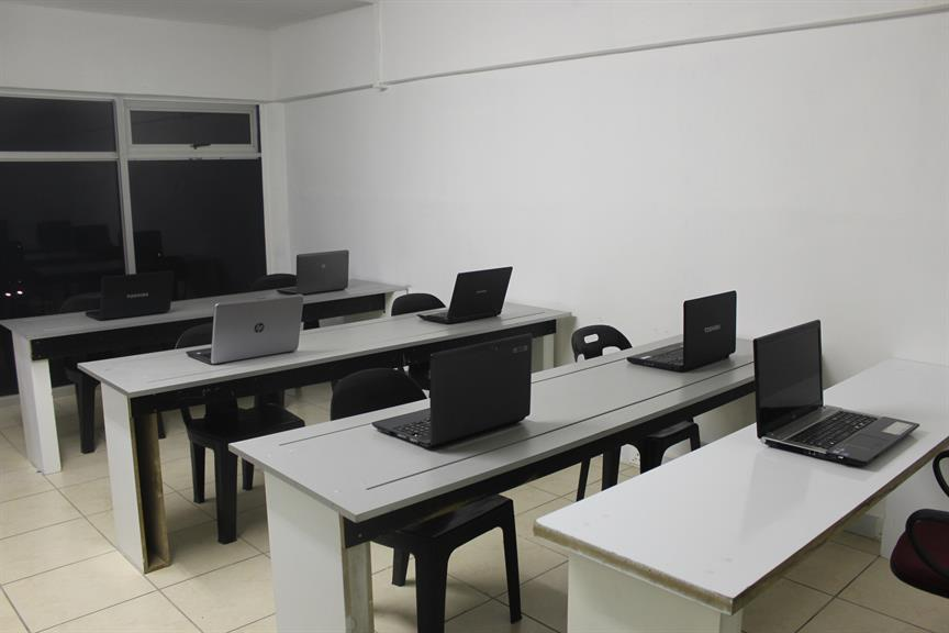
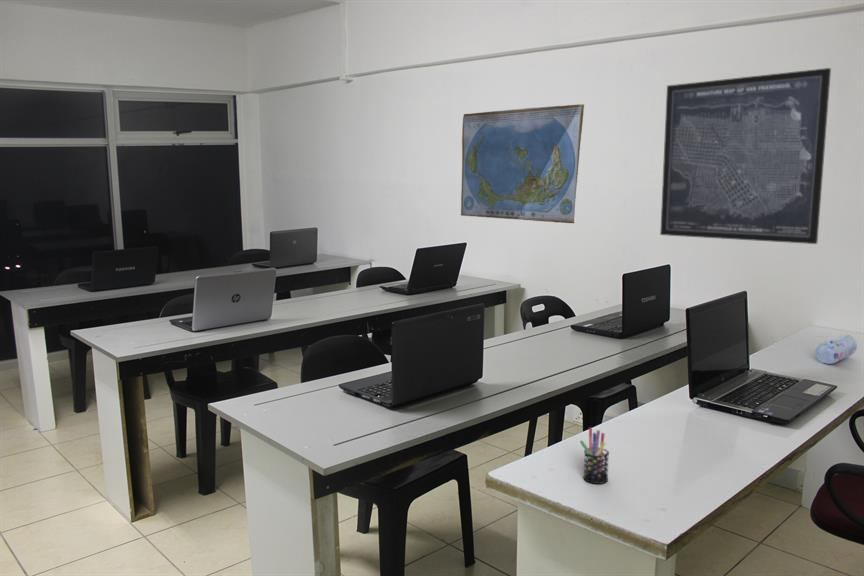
+ pencil case (836, 348)
+ world map (516, 165)
+ pen holder (593, 455)
+ wall art (737, 159)
